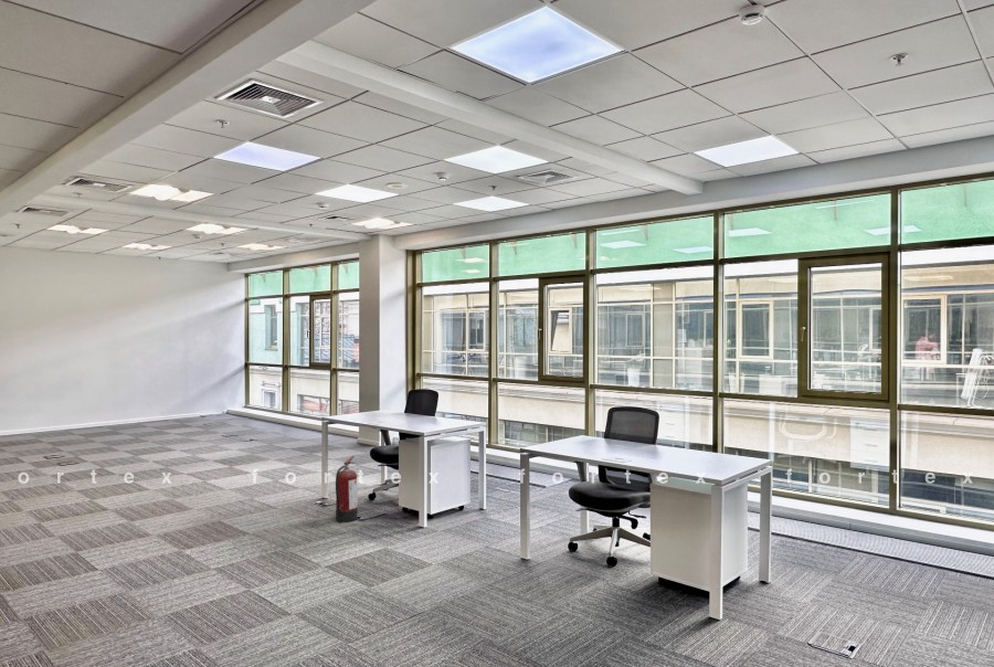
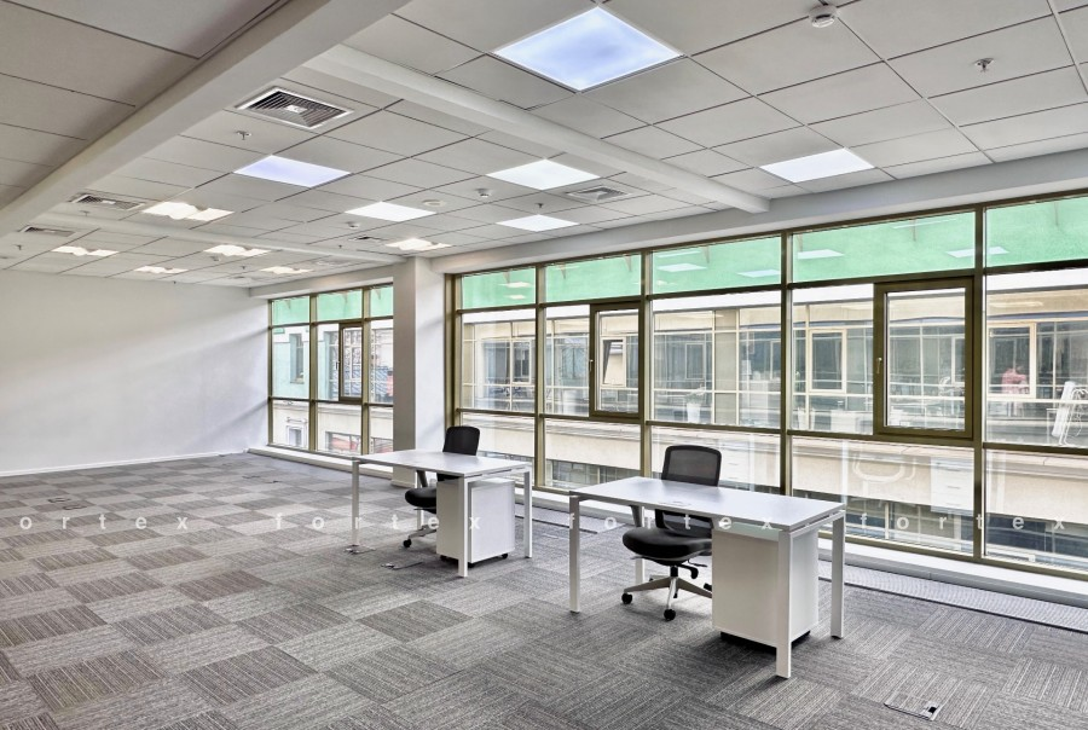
- fire extinguisher (345, 488)
